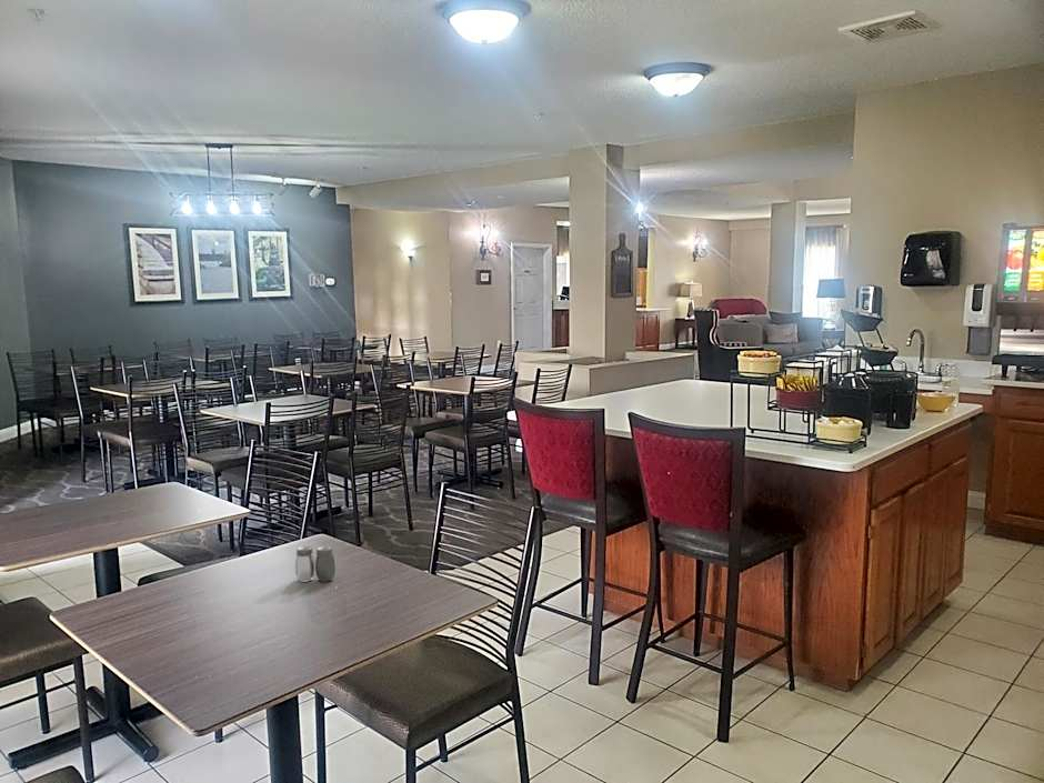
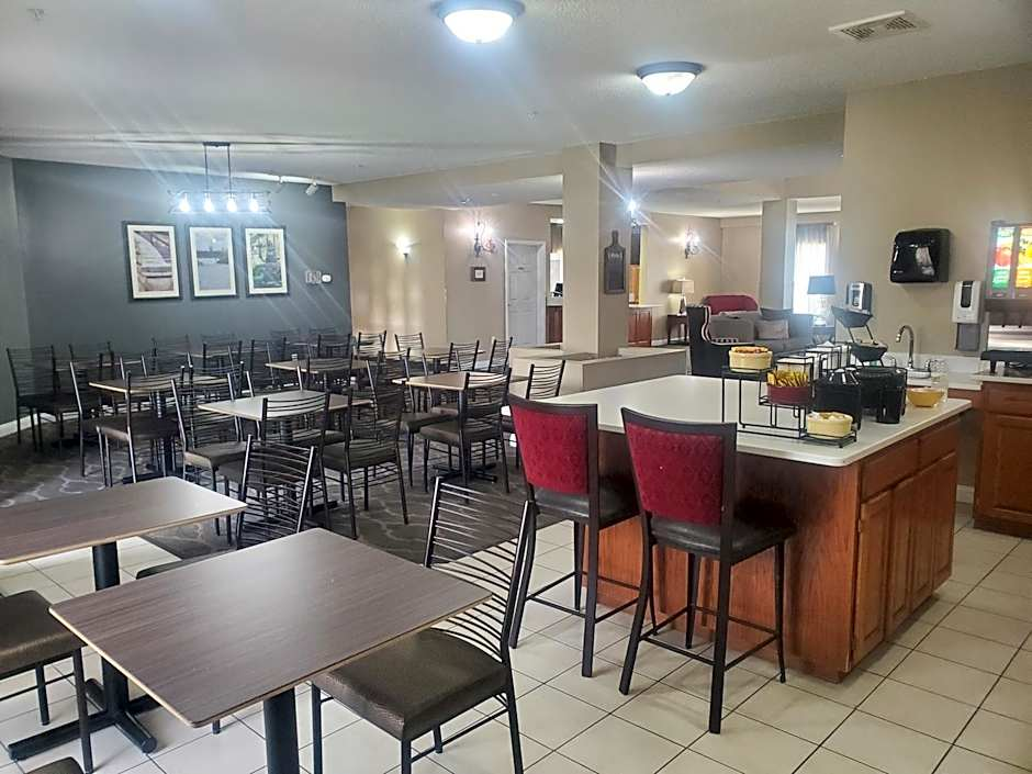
- salt and pepper shaker (314, 563)
